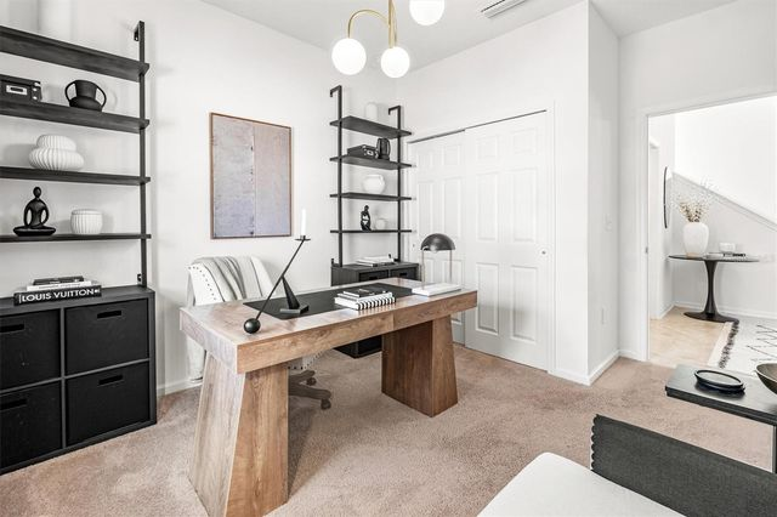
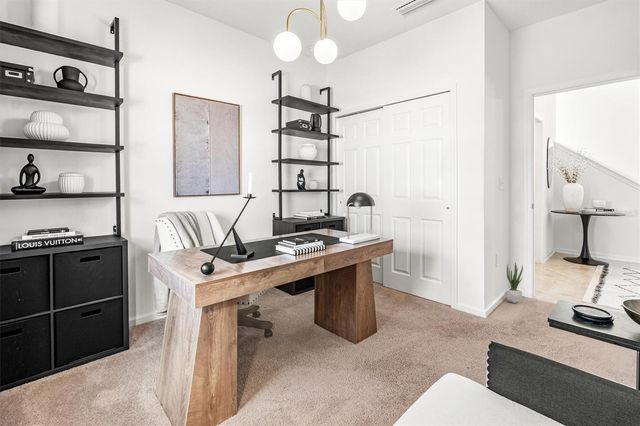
+ potted plant (513, 282)
